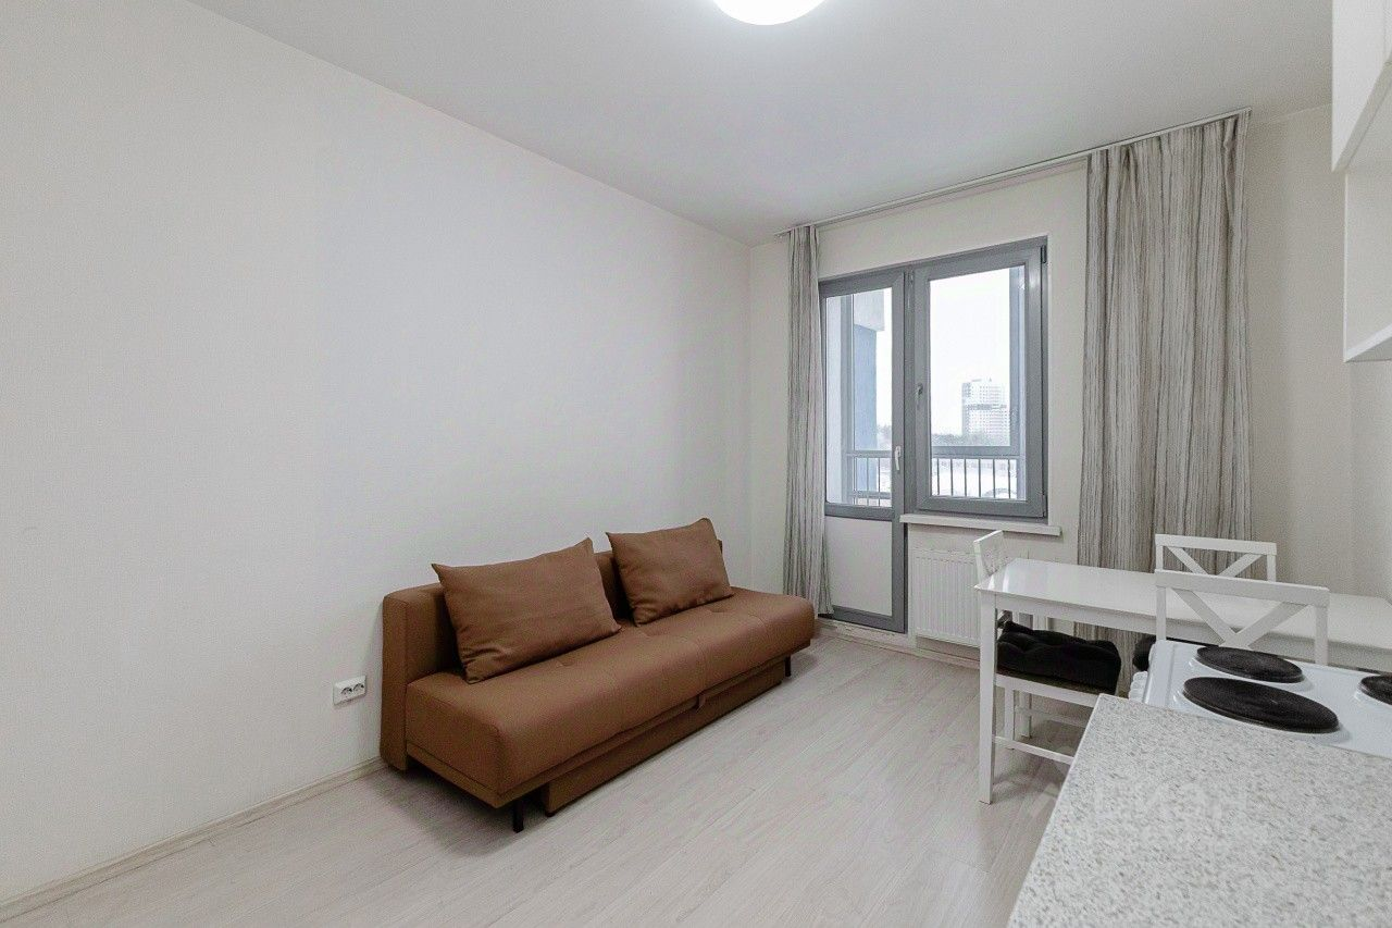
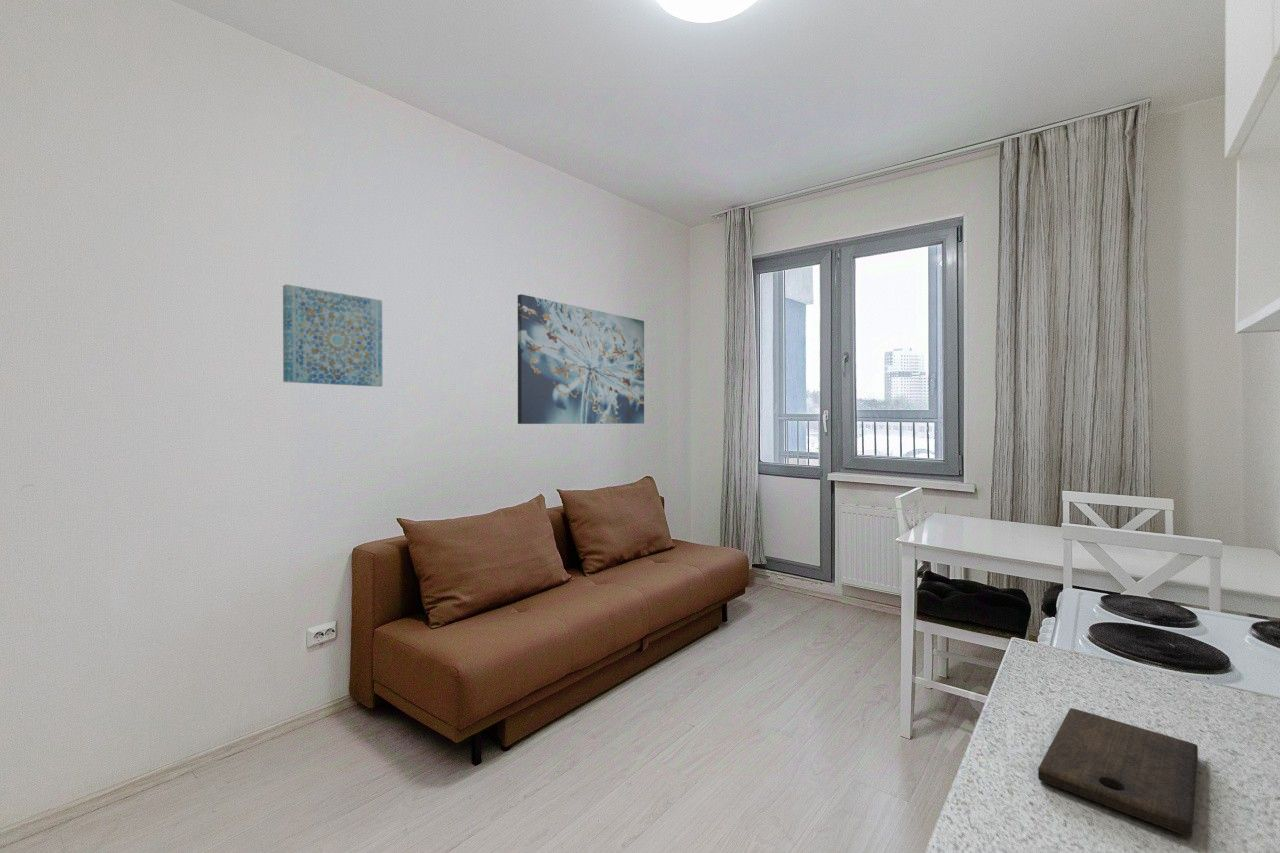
+ cutting board (1120, 761)
+ wall art (588, 366)
+ wall art (335, 338)
